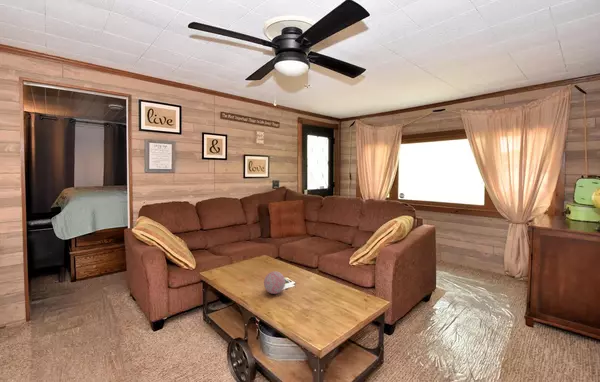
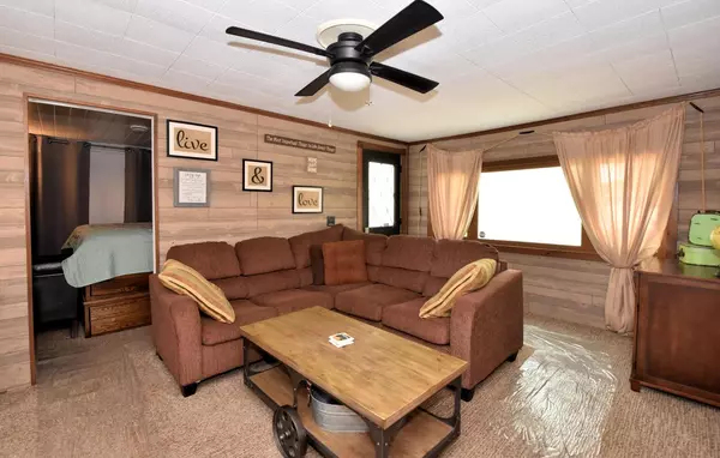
- decorative orb (274, 282)
